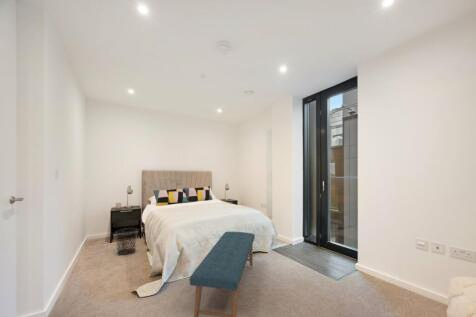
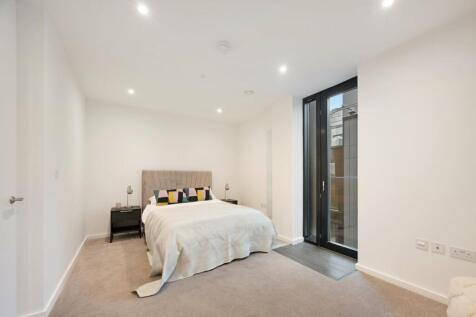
- waste bin (126, 241)
- bench (229, 267)
